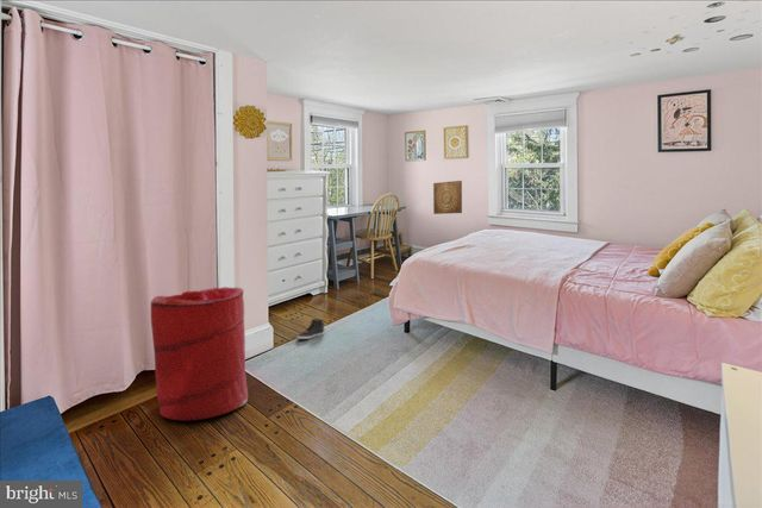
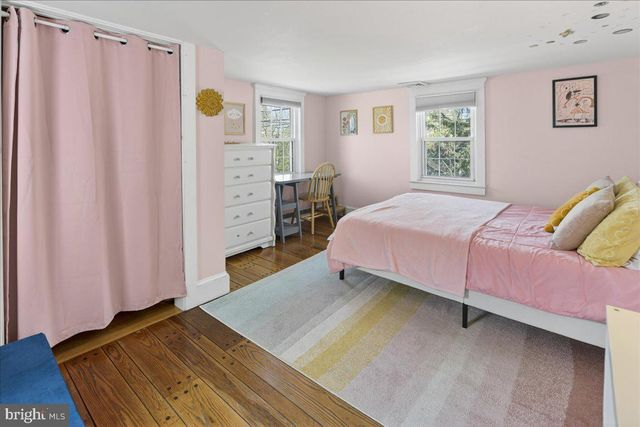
- wall art (446, 197)
- laundry hamper (200, 346)
- sneaker (310, 327)
